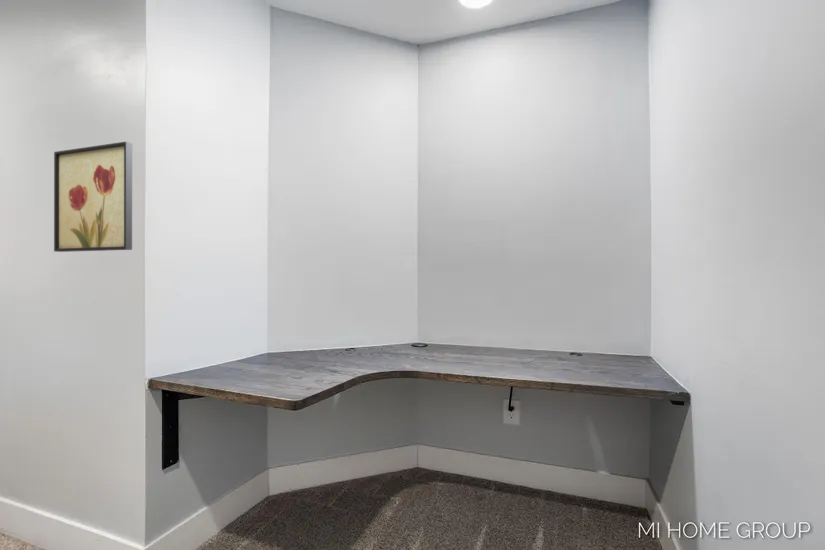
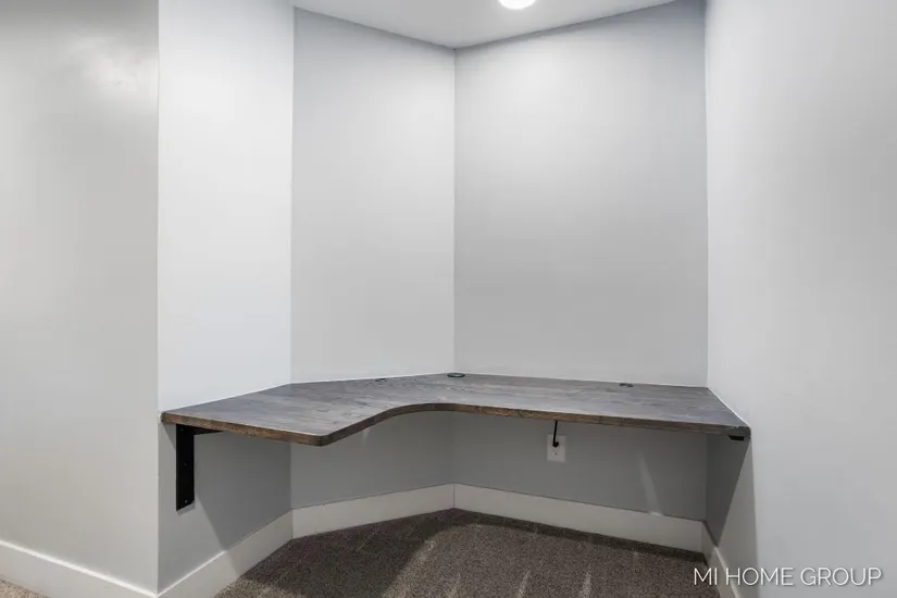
- wall art (94, 199)
